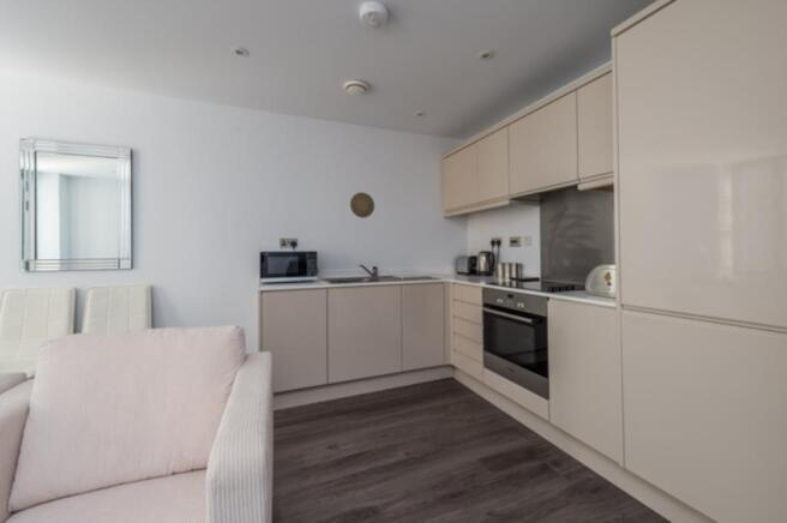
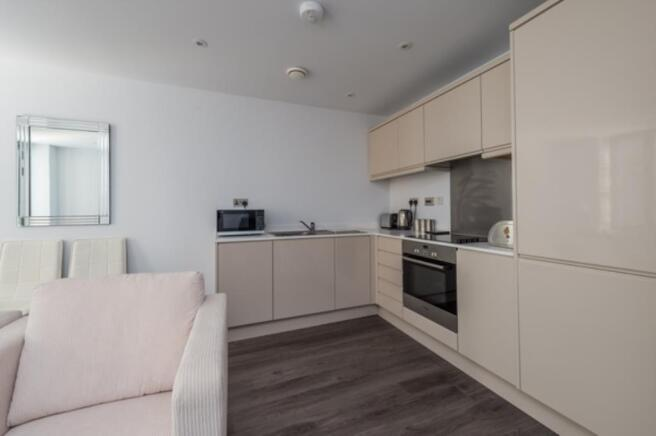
- decorative plate (362, 204)
